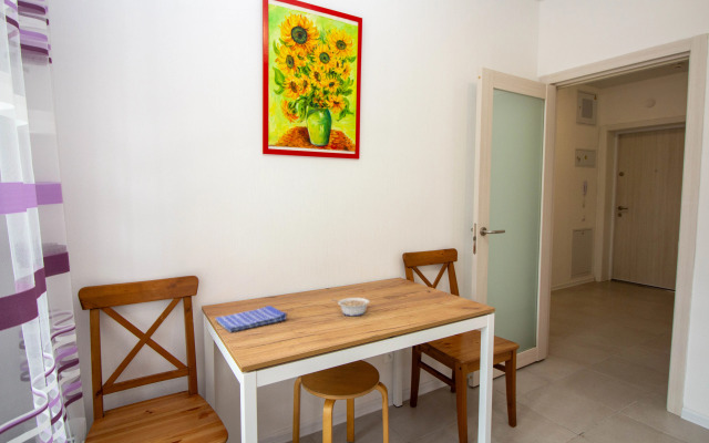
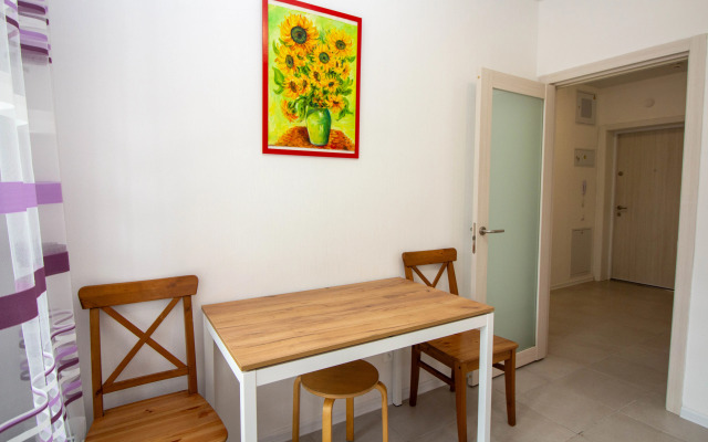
- legume (352, 306)
- dish towel (251, 317)
